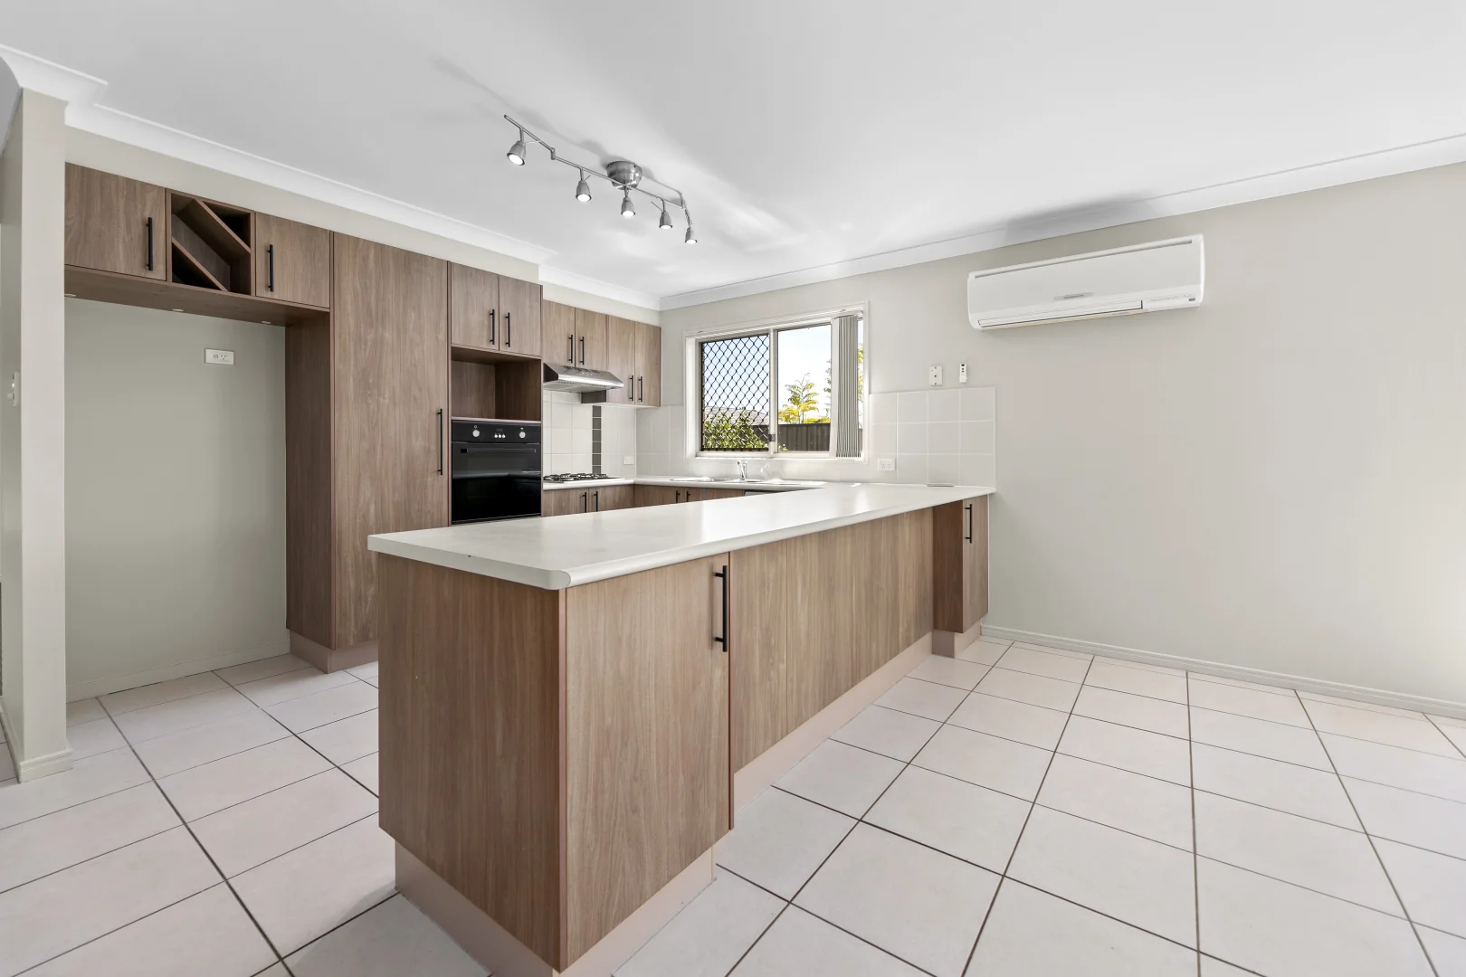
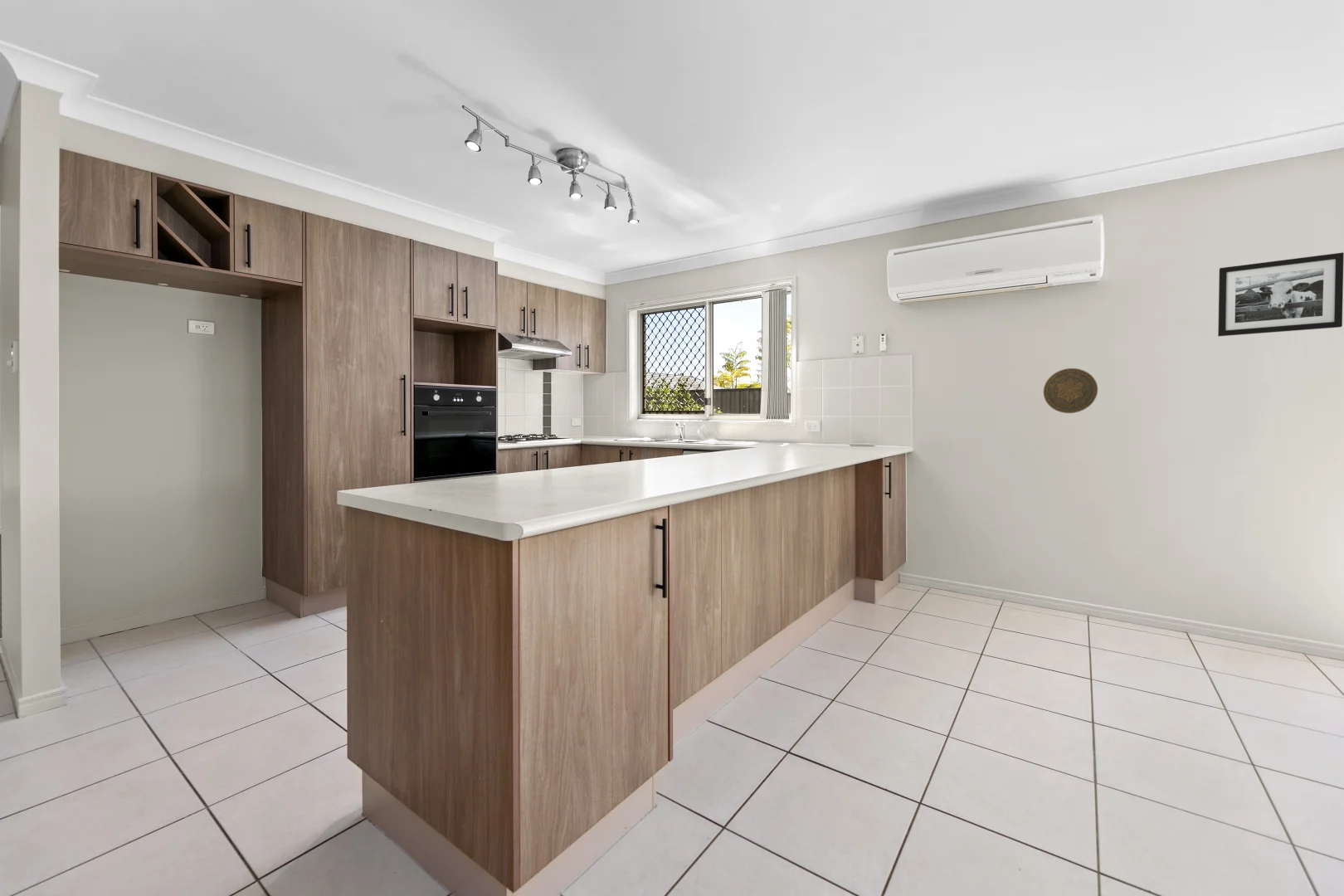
+ picture frame (1278, 296)
+ decorative plate (1069, 390)
